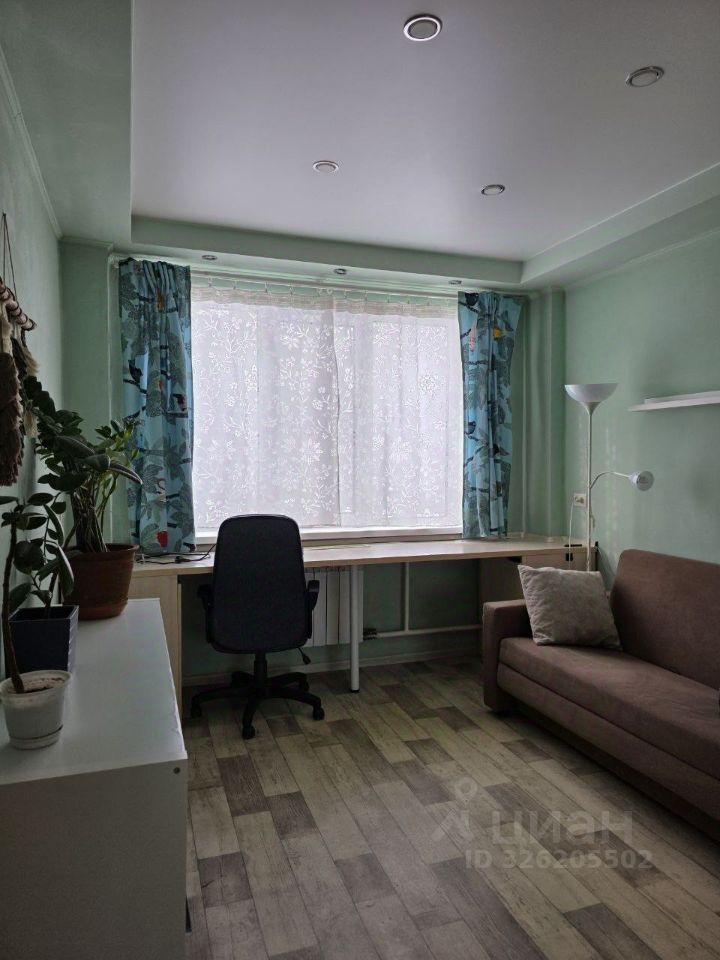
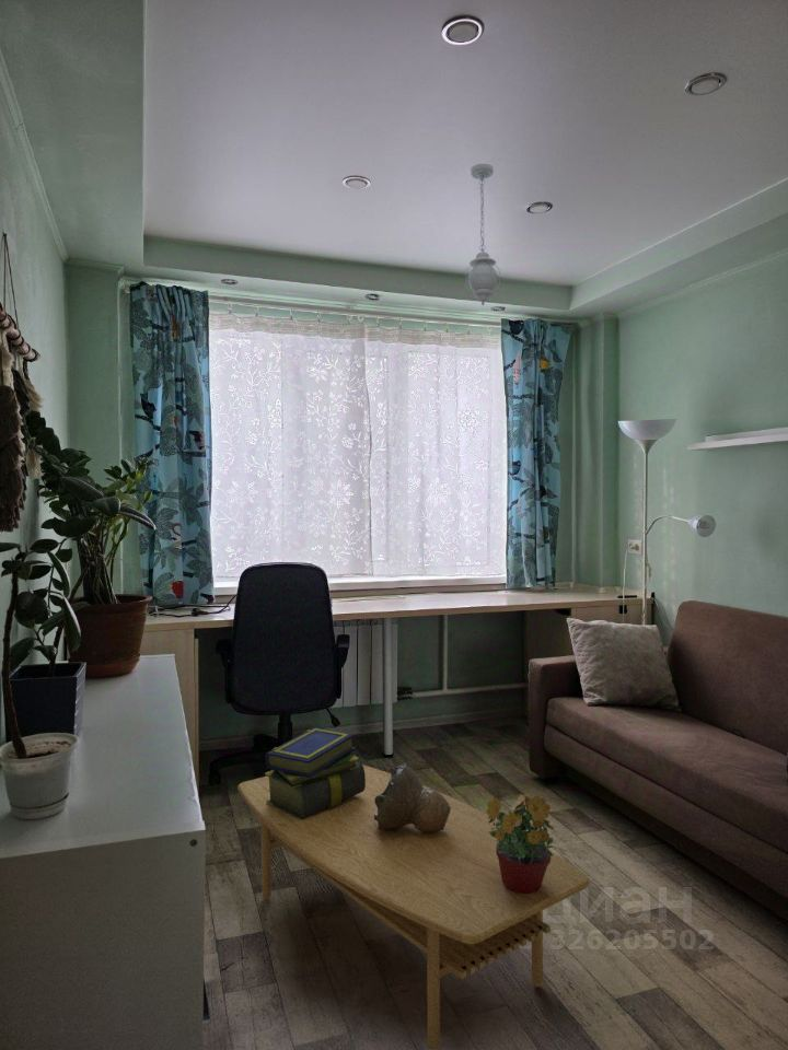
+ decorative bowl (410, 797)
+ stack of books (314, 769)
+ pendant light (482, 237)
+ flowerpot (514, 836)
+ coffee table (387, 880)
